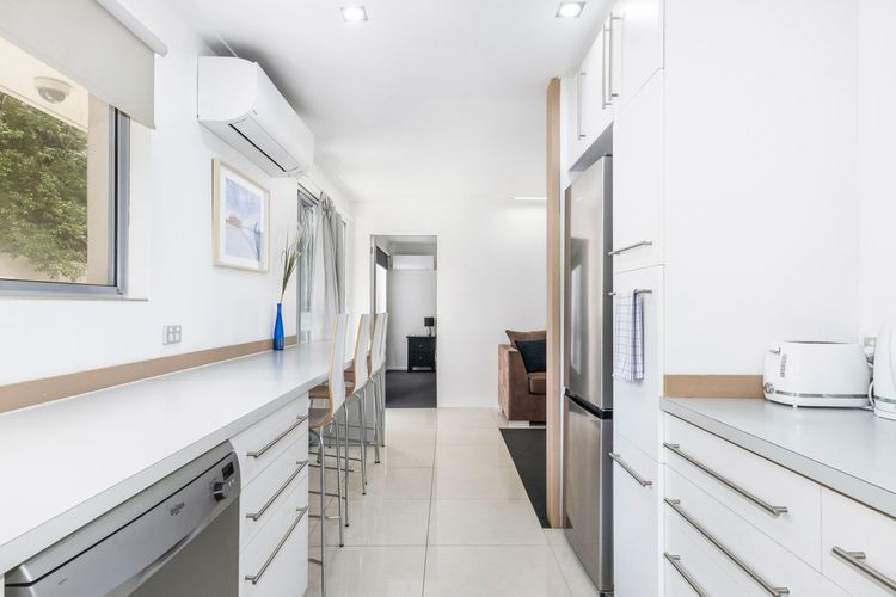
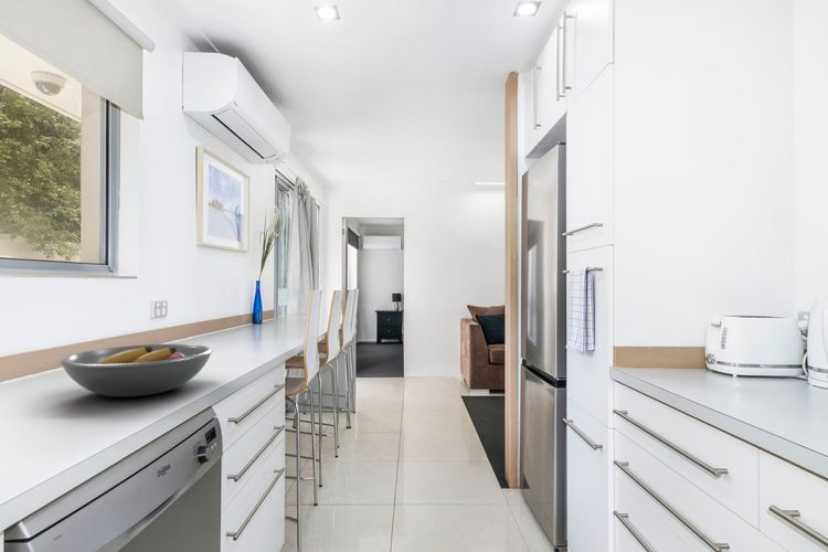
+ fruit bowl (141, 367)
